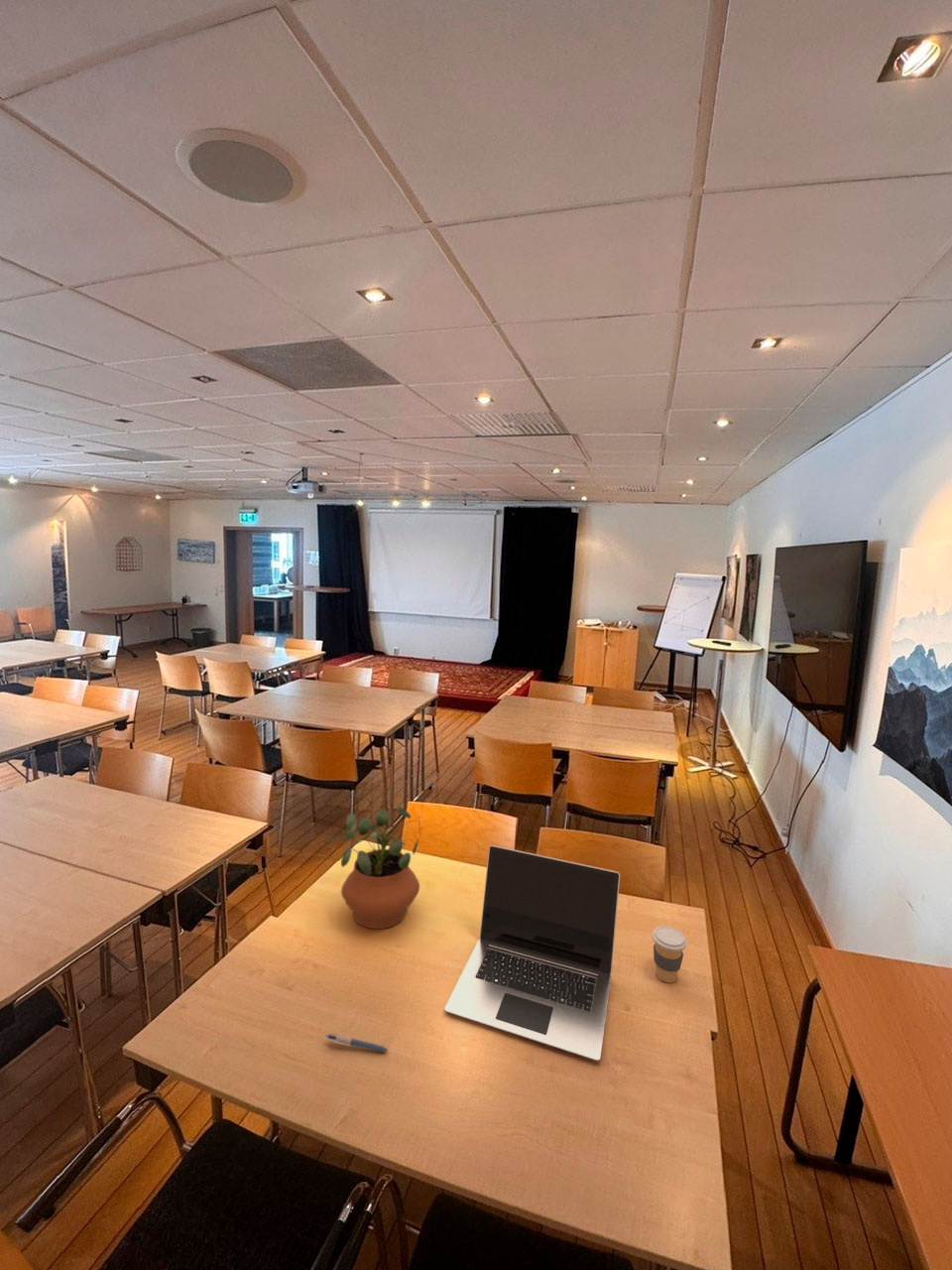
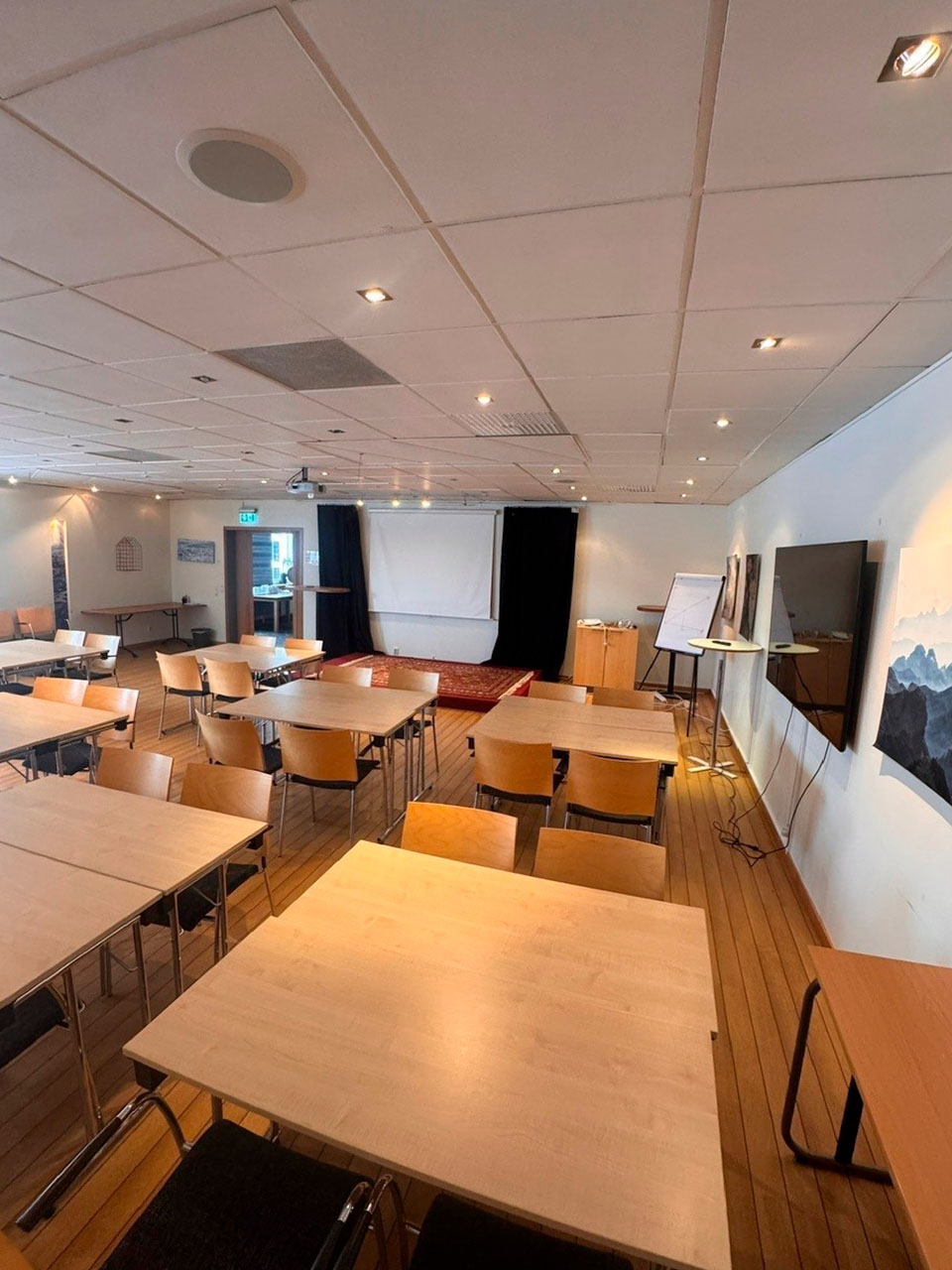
- potted plant (372, 861)
- coffee cup (667, 954)
- laptop (536, 938)
- pen (356, 1043)
